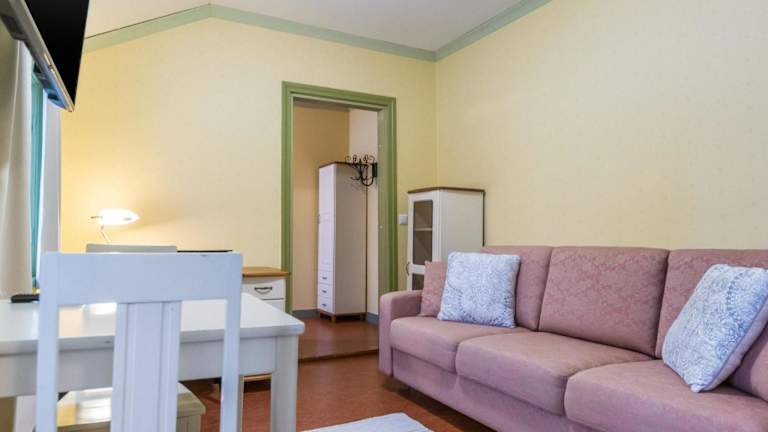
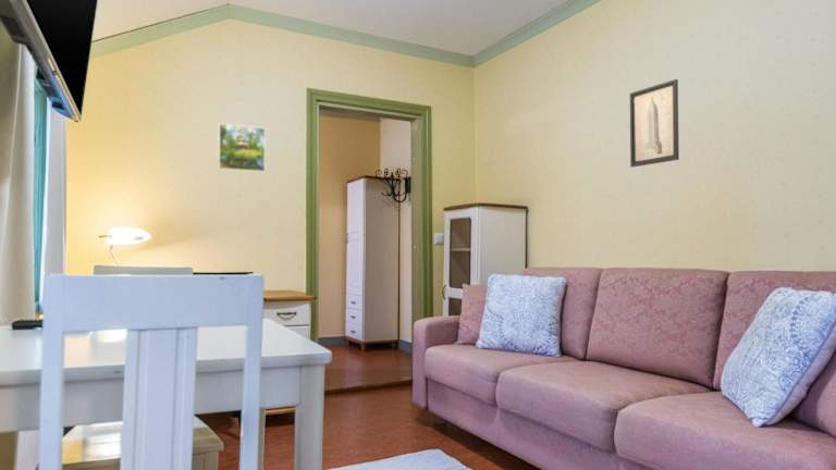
+ wall art (653, 124)
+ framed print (242, 148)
